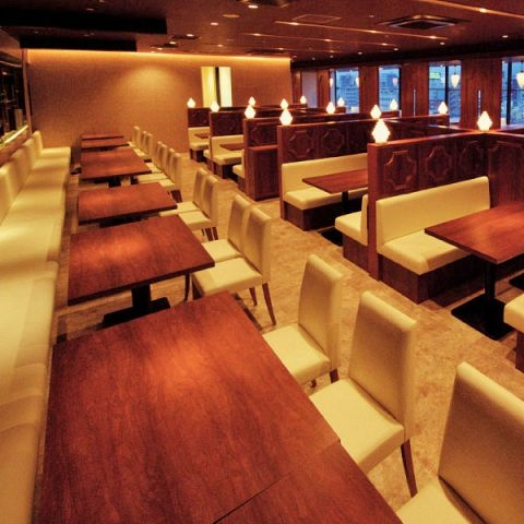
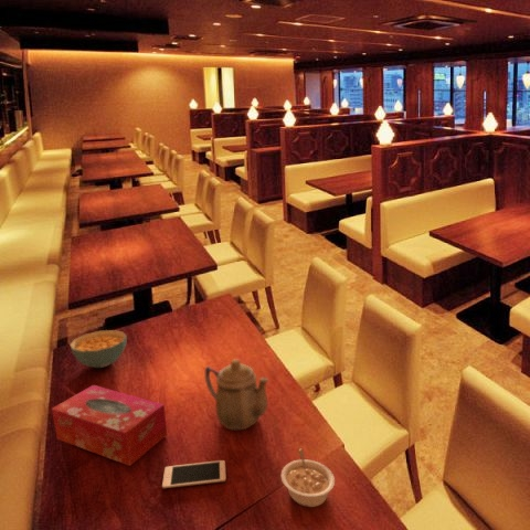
+ cereal bowl (99, 352)
+ teapot (236, 390)
+ legume (306, 481)
+ cell phone (194, 474)
+ tissue box (109, 422)
